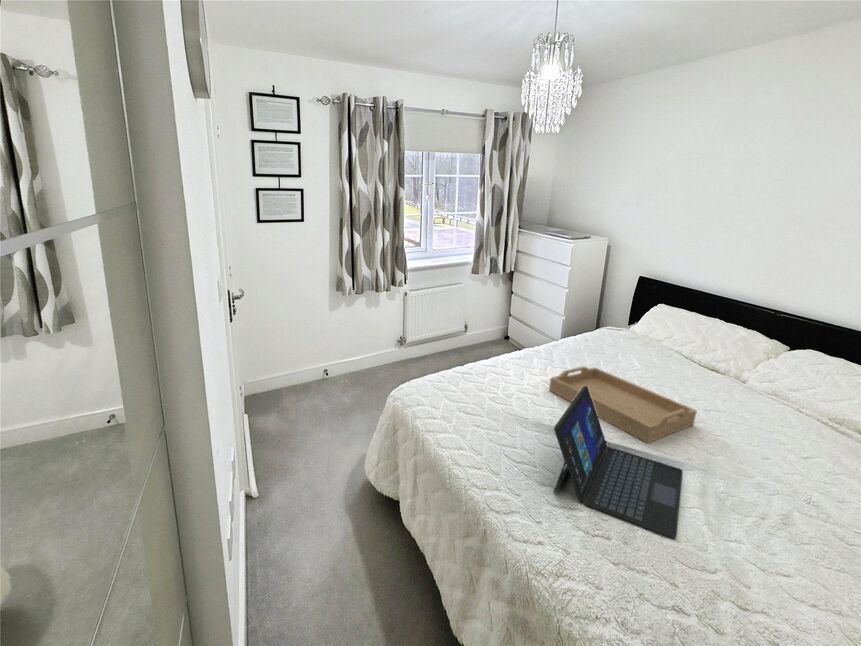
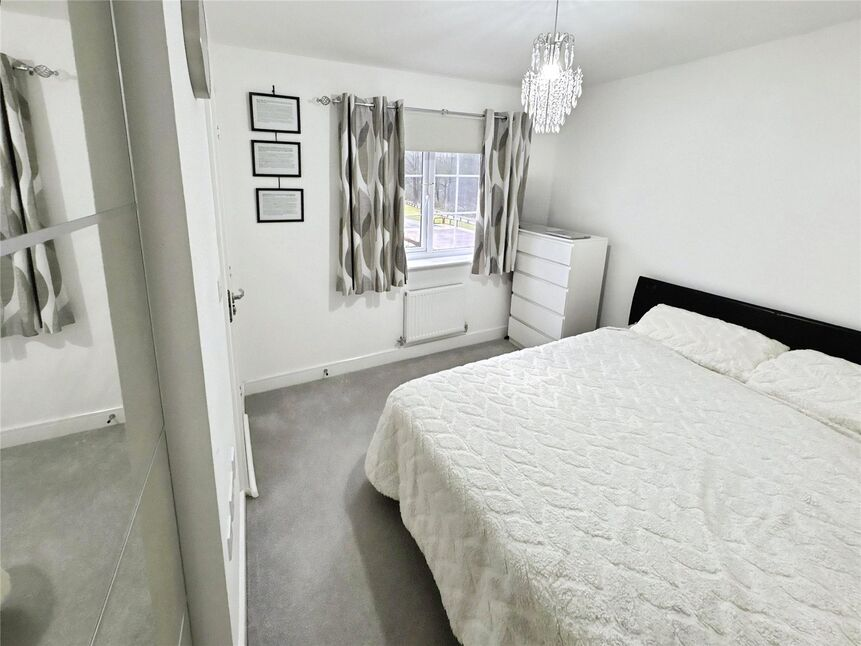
- serving tray (617, 397)
- laptop (622, 451)
